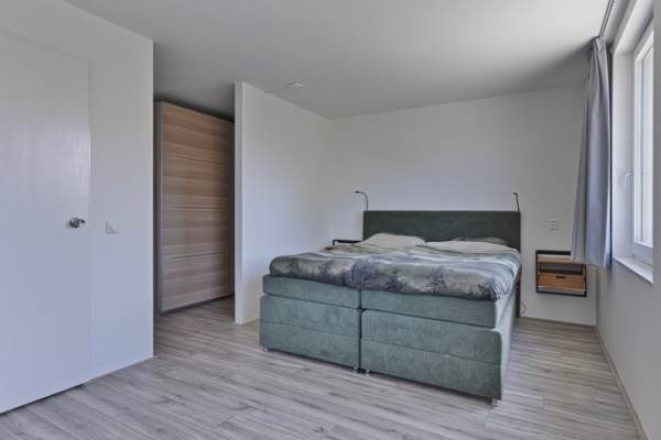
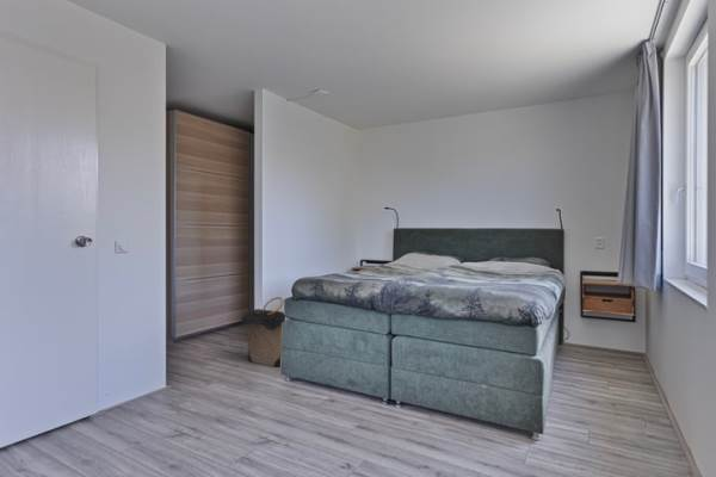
+ laundry hamper (266, 329)
